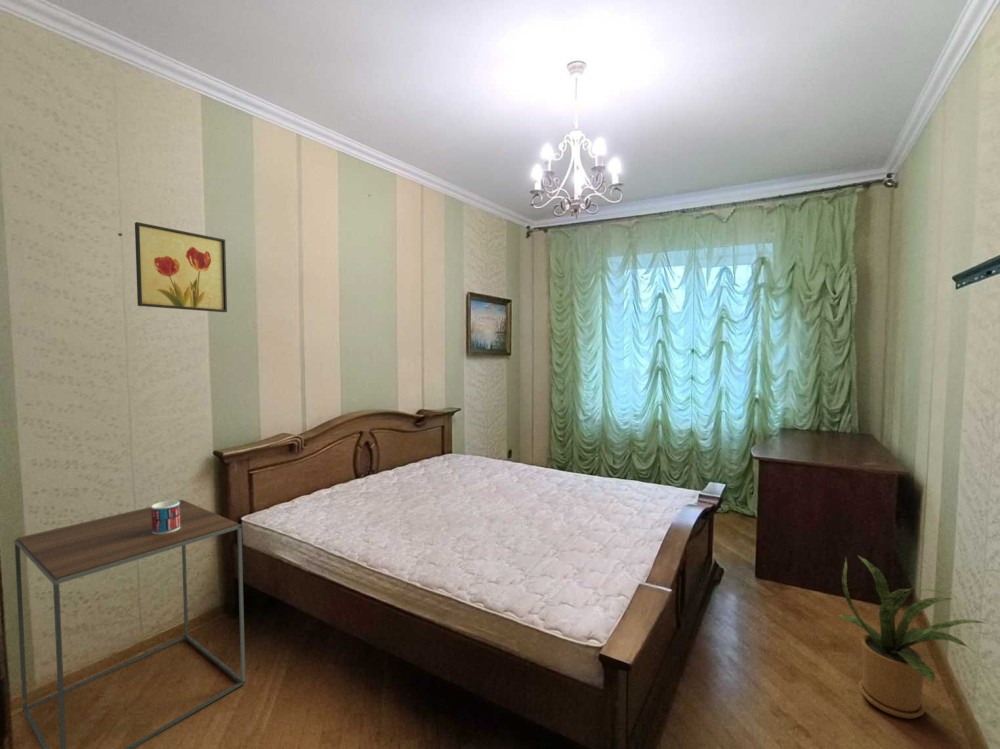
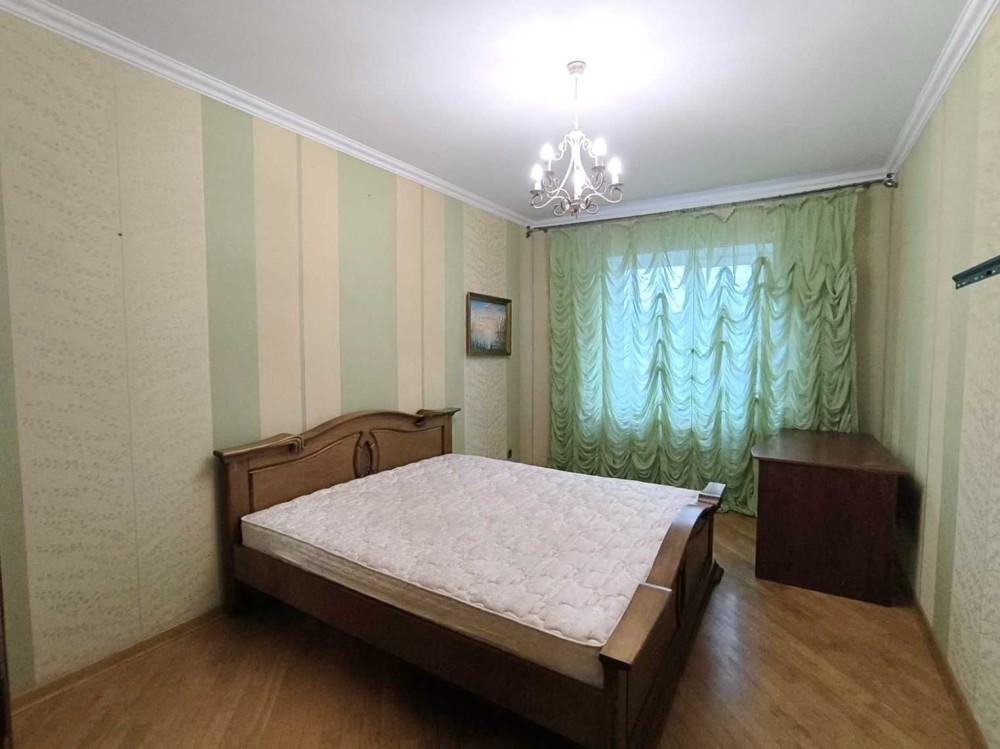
- wall art (183, 270)
- house plant (902, 635)
- side table (150, 650)
- mug (164, 515)
